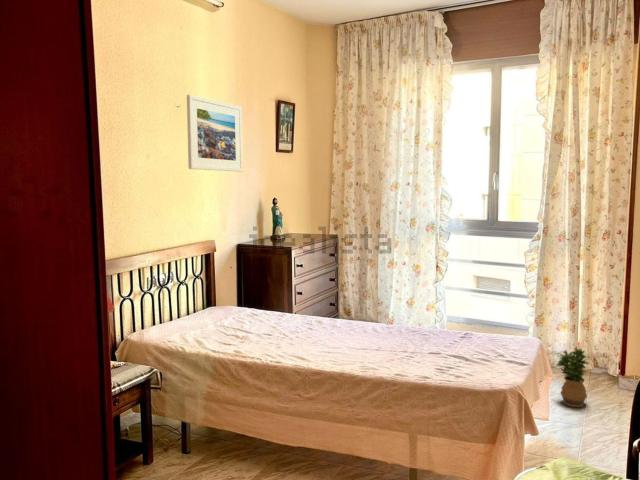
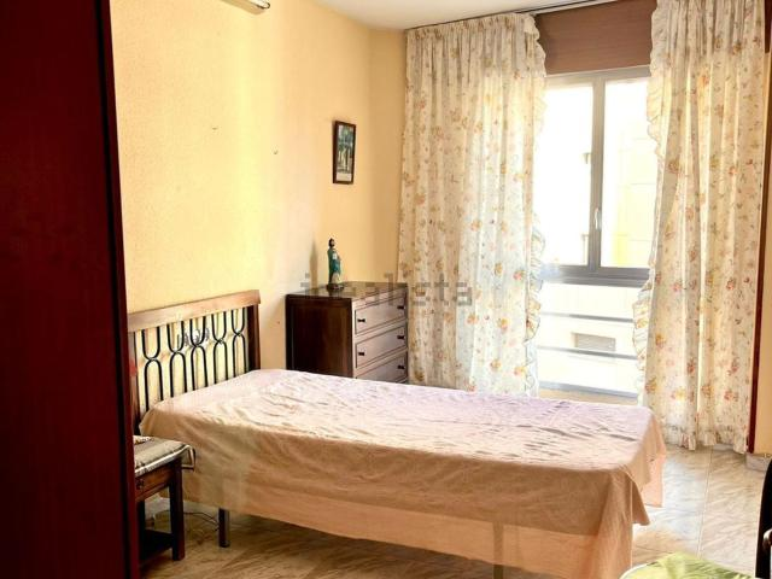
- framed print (216, 135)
- potted plant (573, 374)
